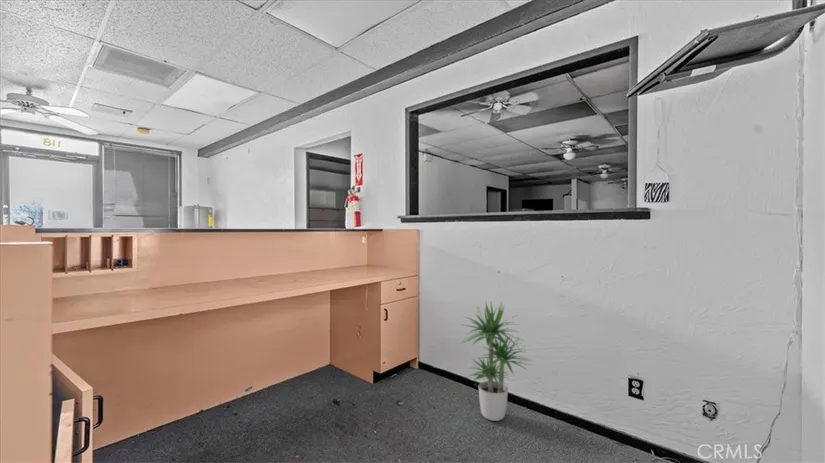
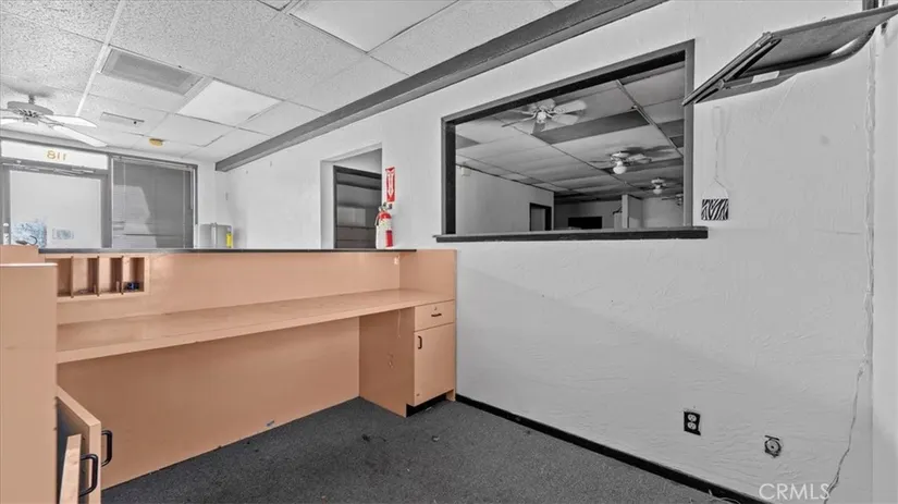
- potted plant (495, 357)
